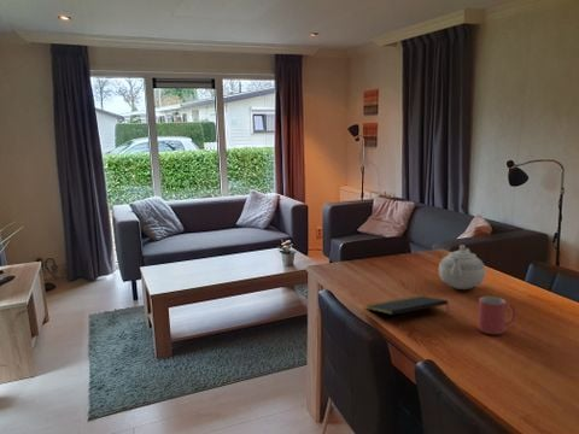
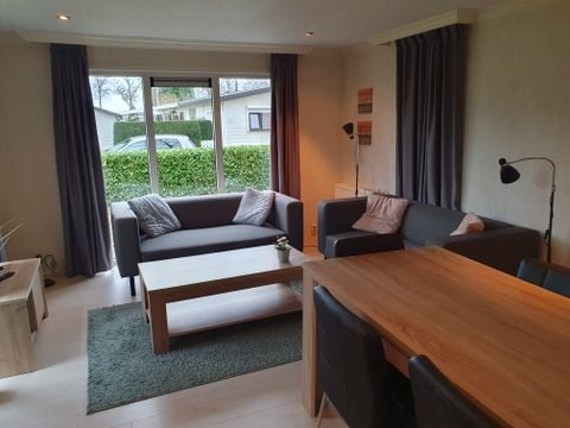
- mug (497, 315)
- notepad (405, 304)
- teapot (462, 265)
